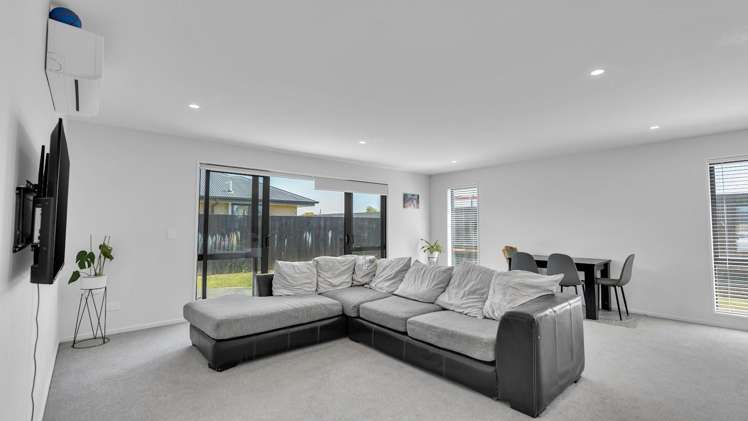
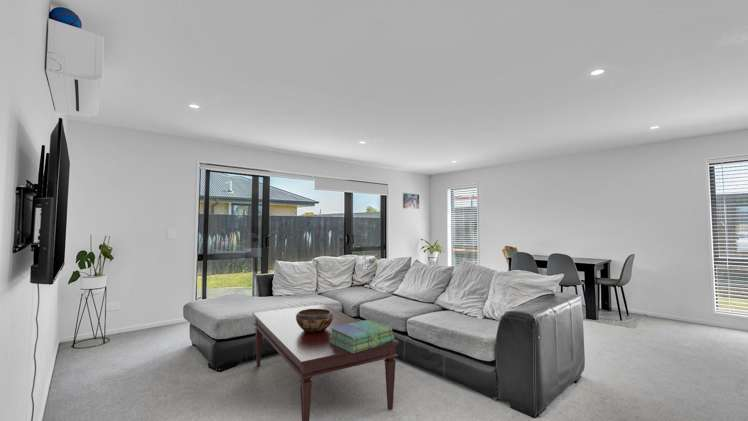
+ decorative bowl (314, 320)
+ stack of books (361, 334)
+ coffee table (315, 354)
